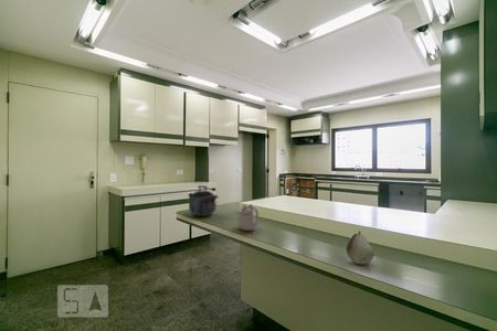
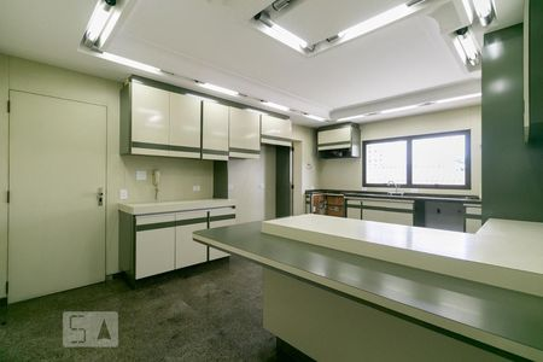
- fruit (360, 247)
- teapot (247, 216)
- kettle (202, 200)
